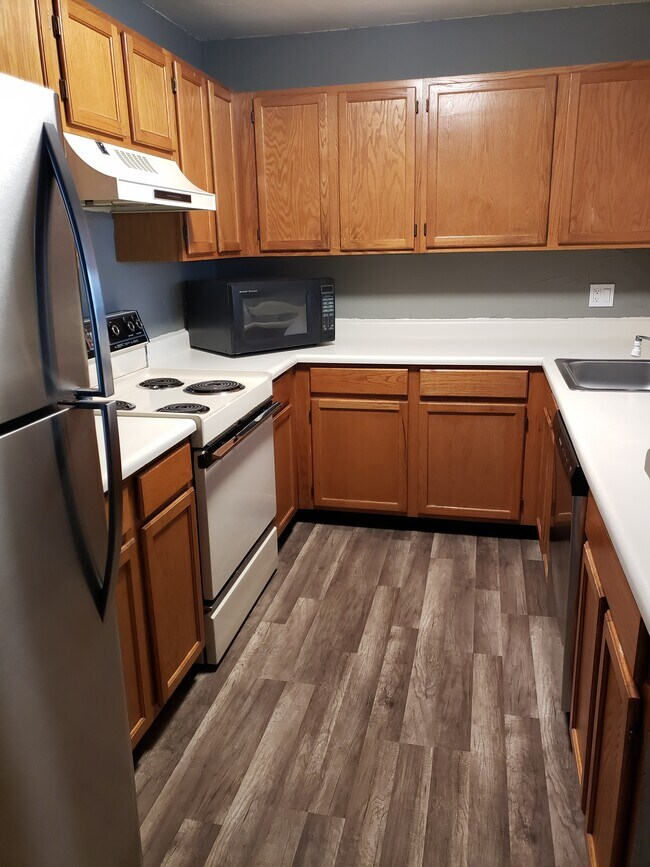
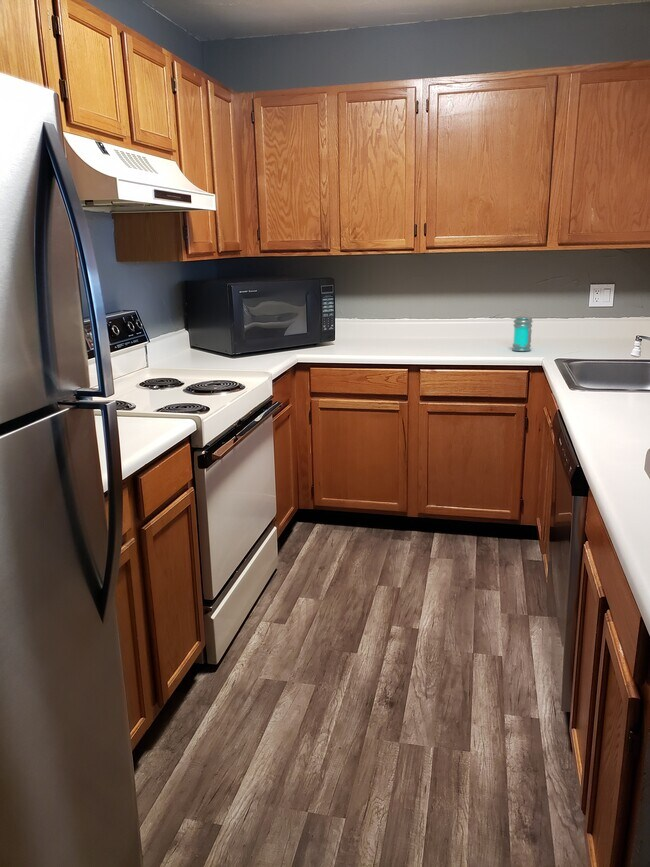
+ jar (522, 333)
